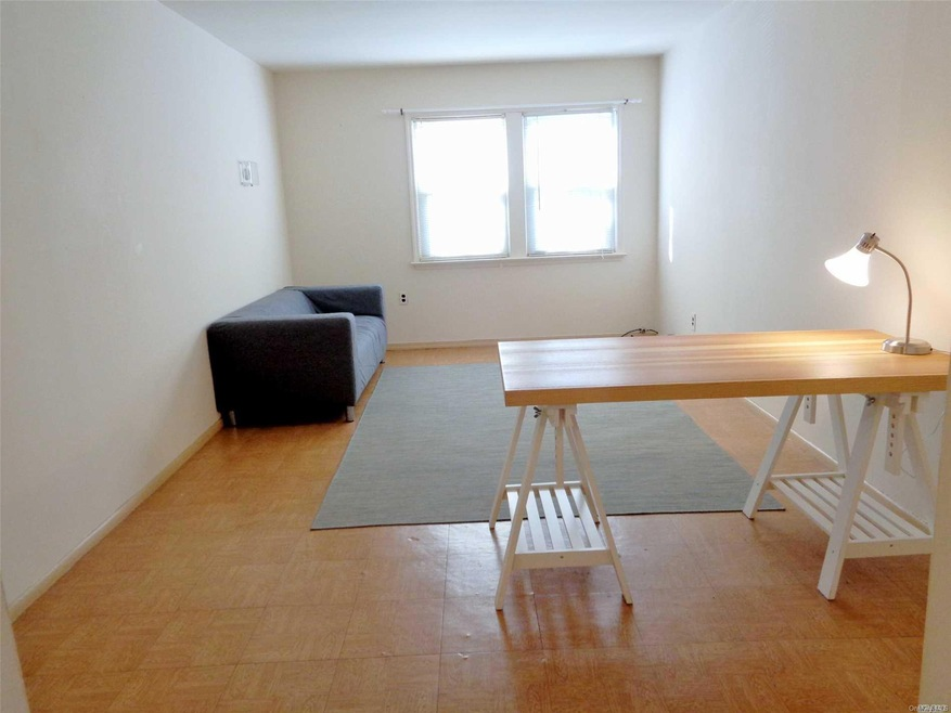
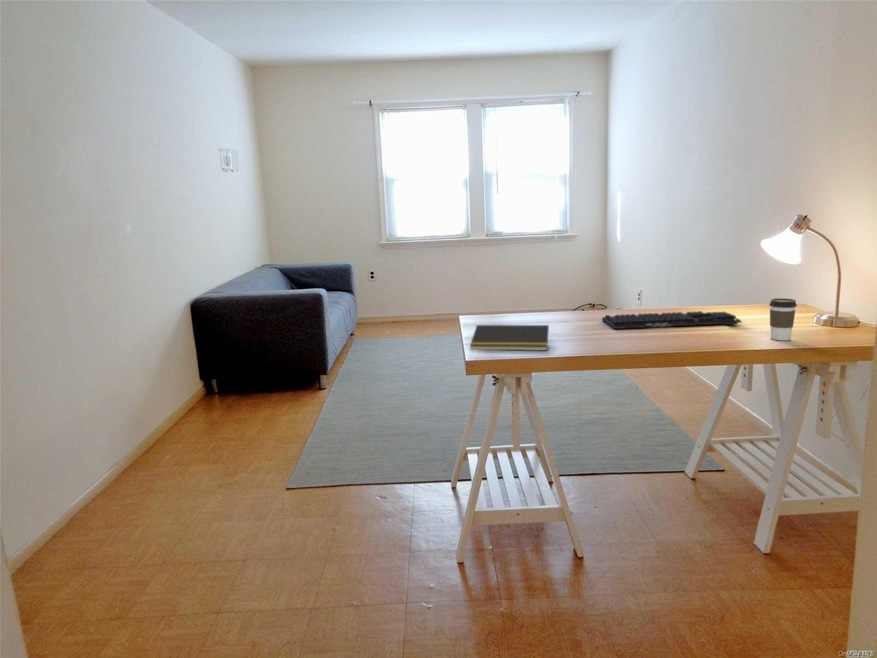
+ coffee cup (781, 319)
+ notepad (510, 337)
+ keyboard (670, 319)
